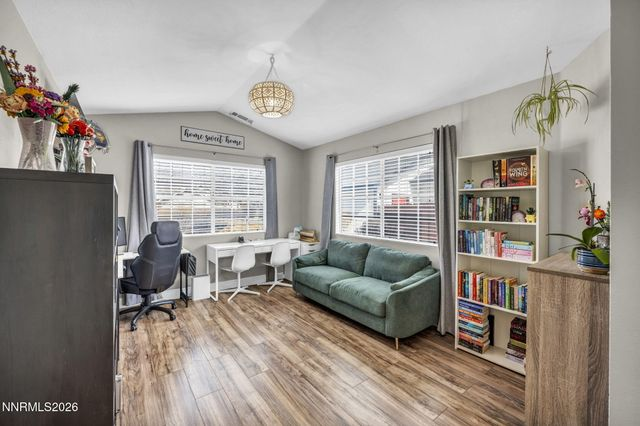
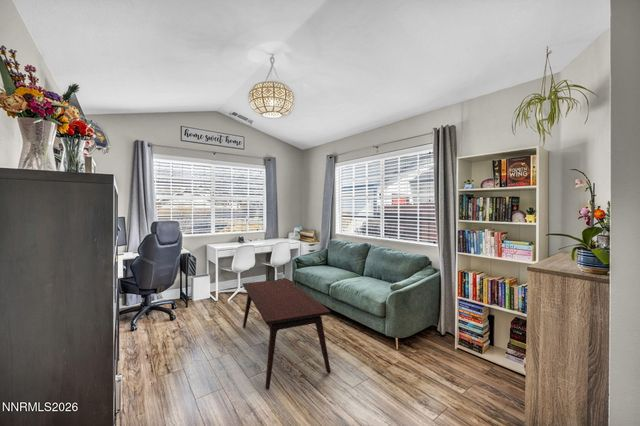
+ coffee table (279, 320)
